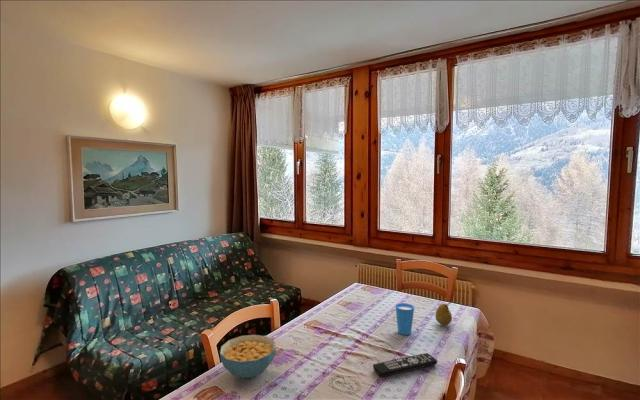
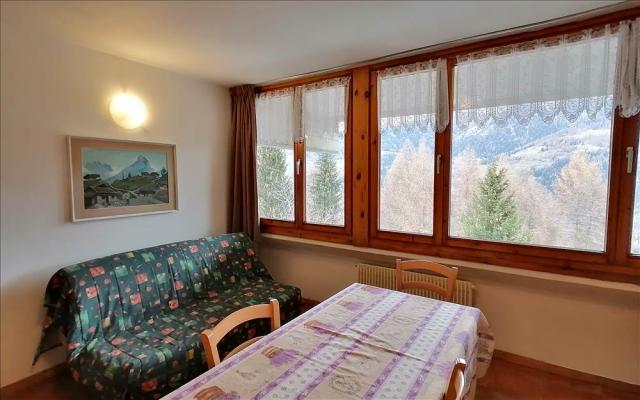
- cup (404, 319)
- remote control (405, 364)
- cereal bowl (248, 360)
- fruit (443, 312)
